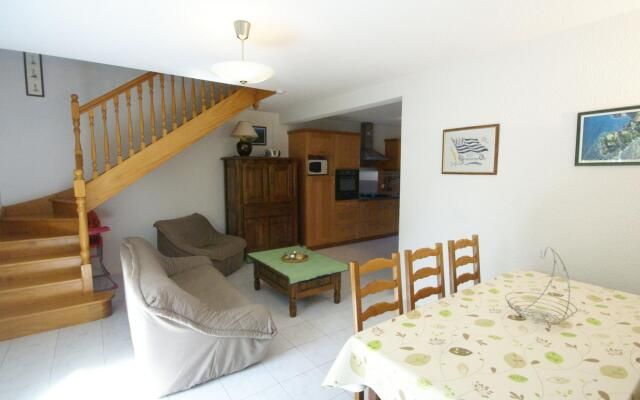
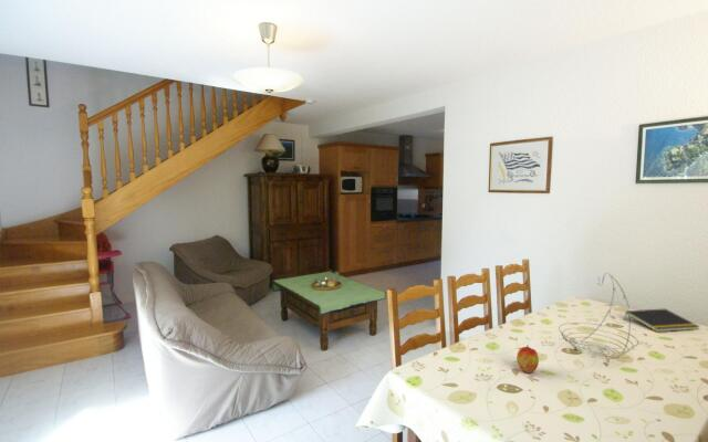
+ notepad (660, 319)
+ apple (527, 357)
